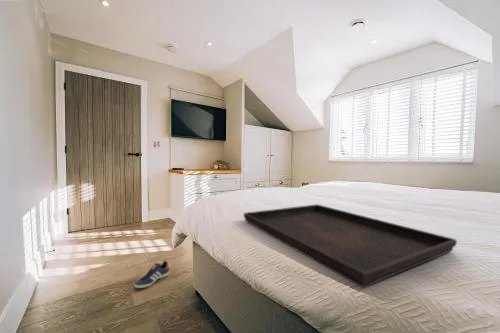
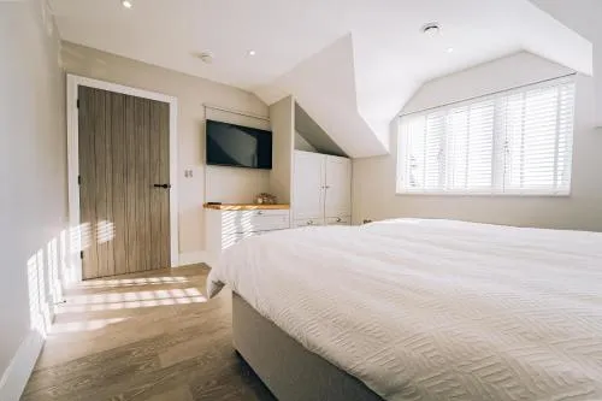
- serving tray (330, 229)
- sneaker (152, 272)
